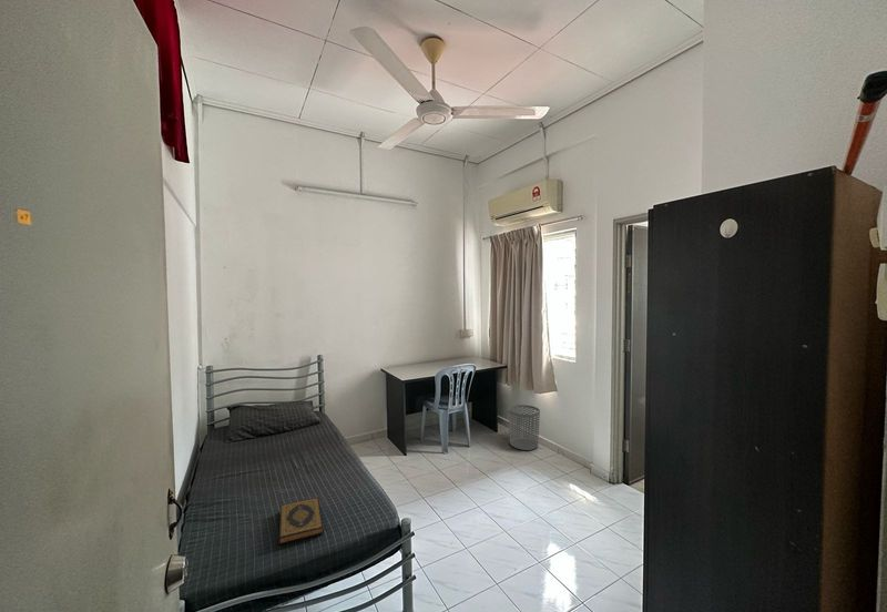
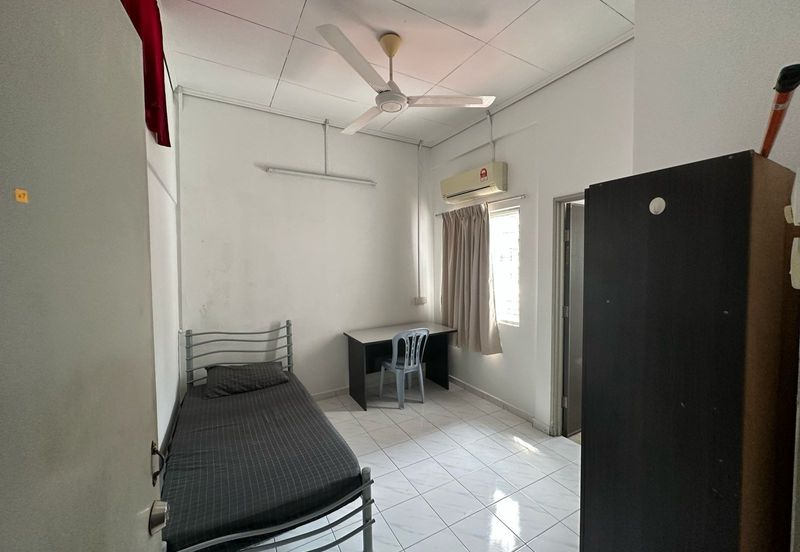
- hardback book (300, 518)
- waste bin (523, 427)
